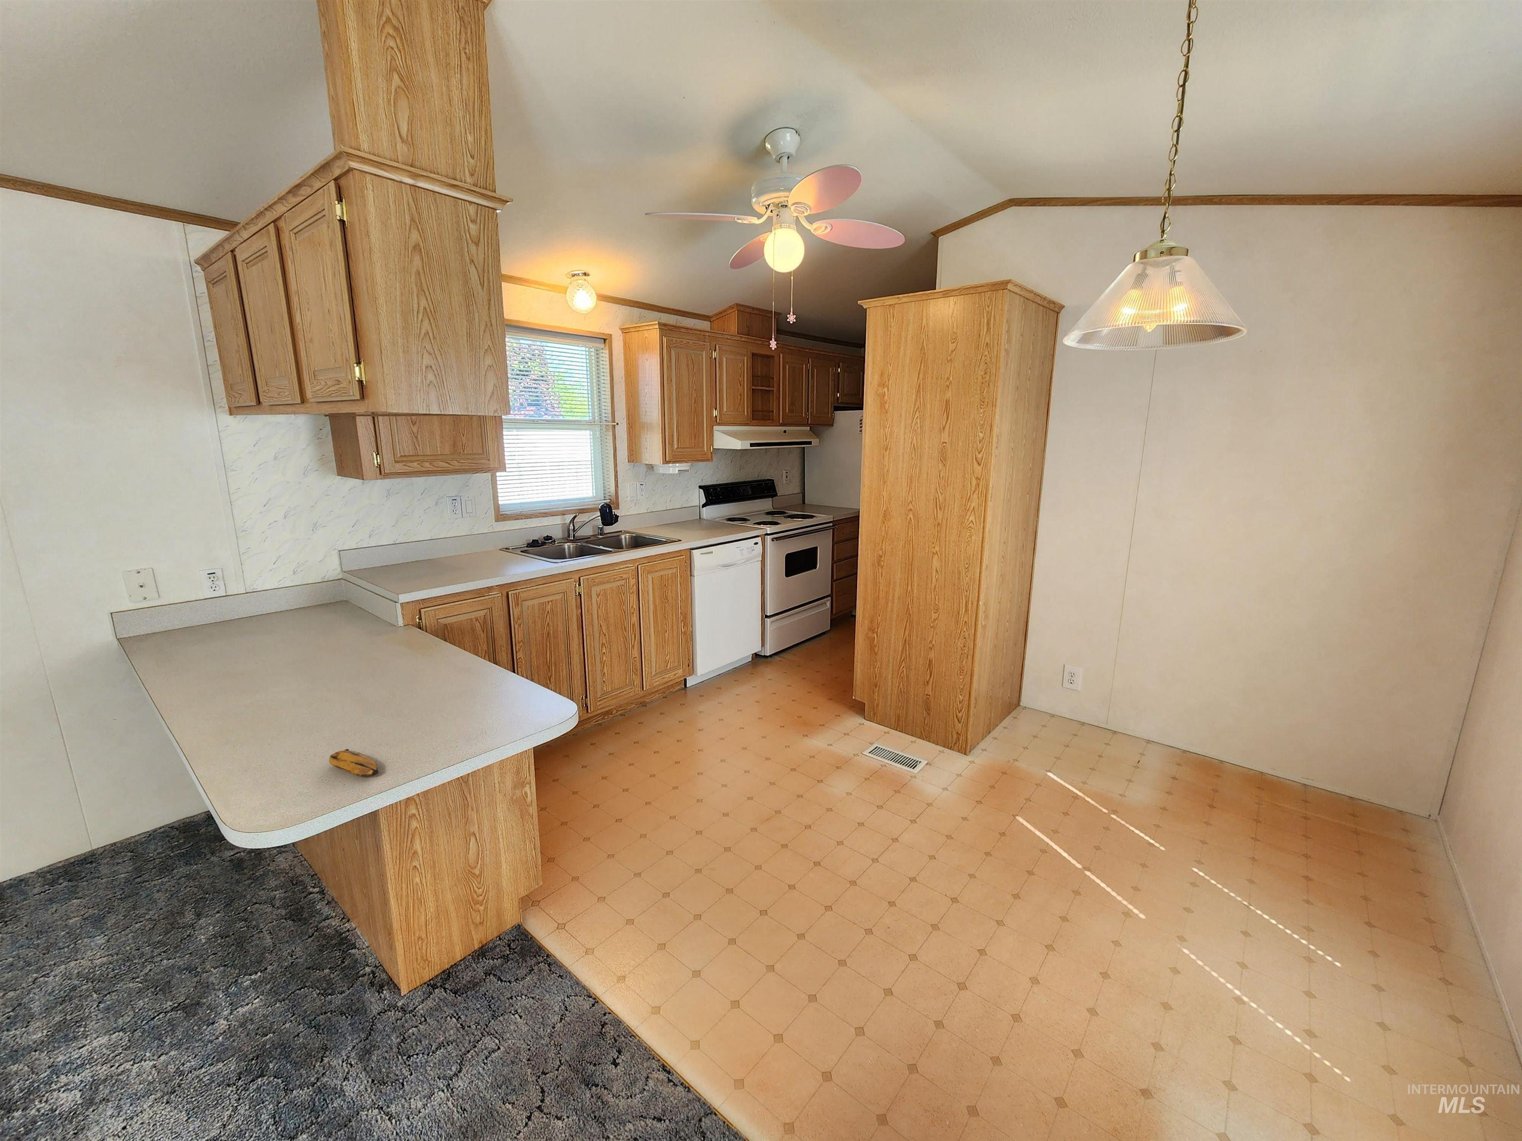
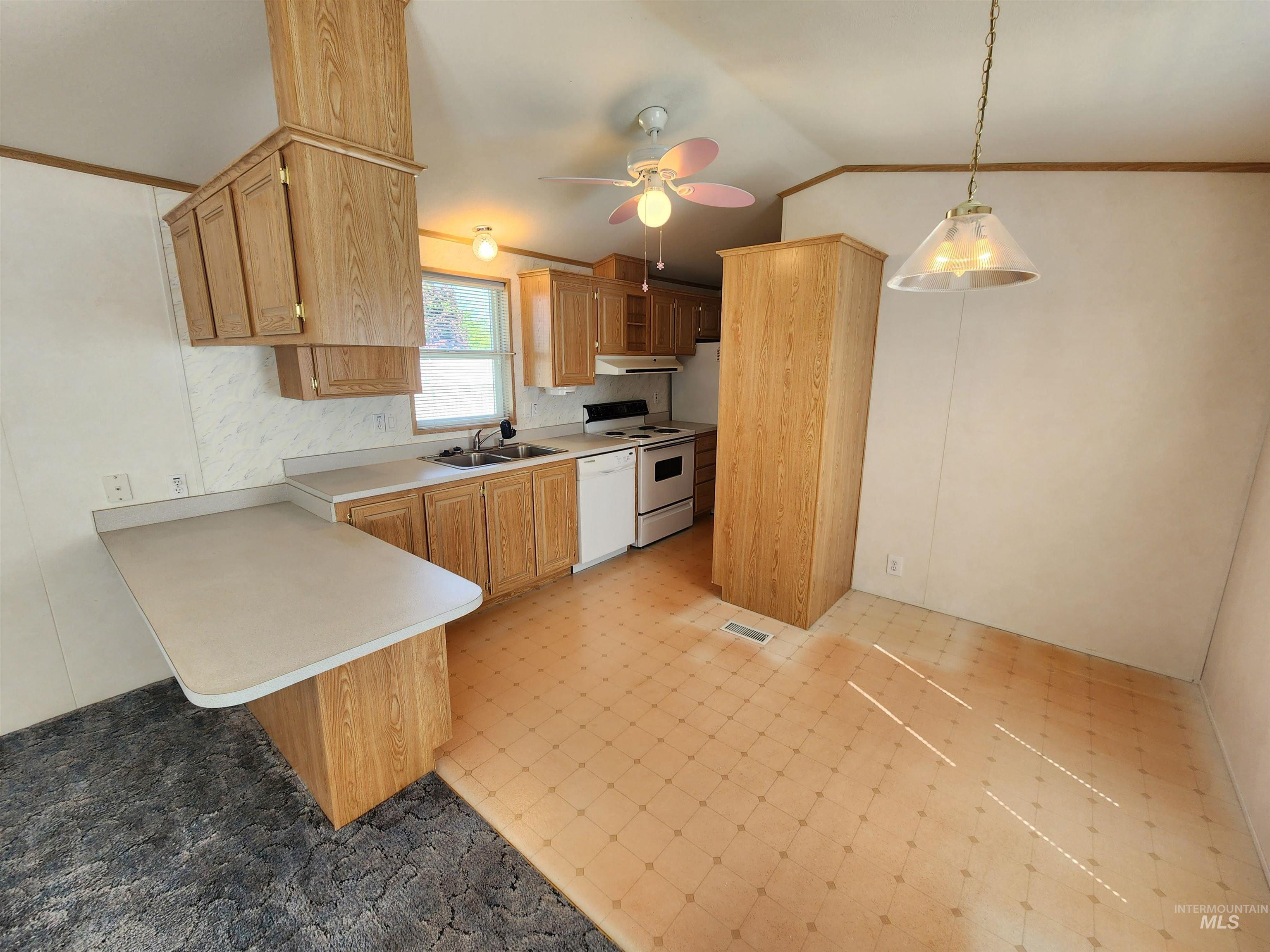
- banana (350, 760)
